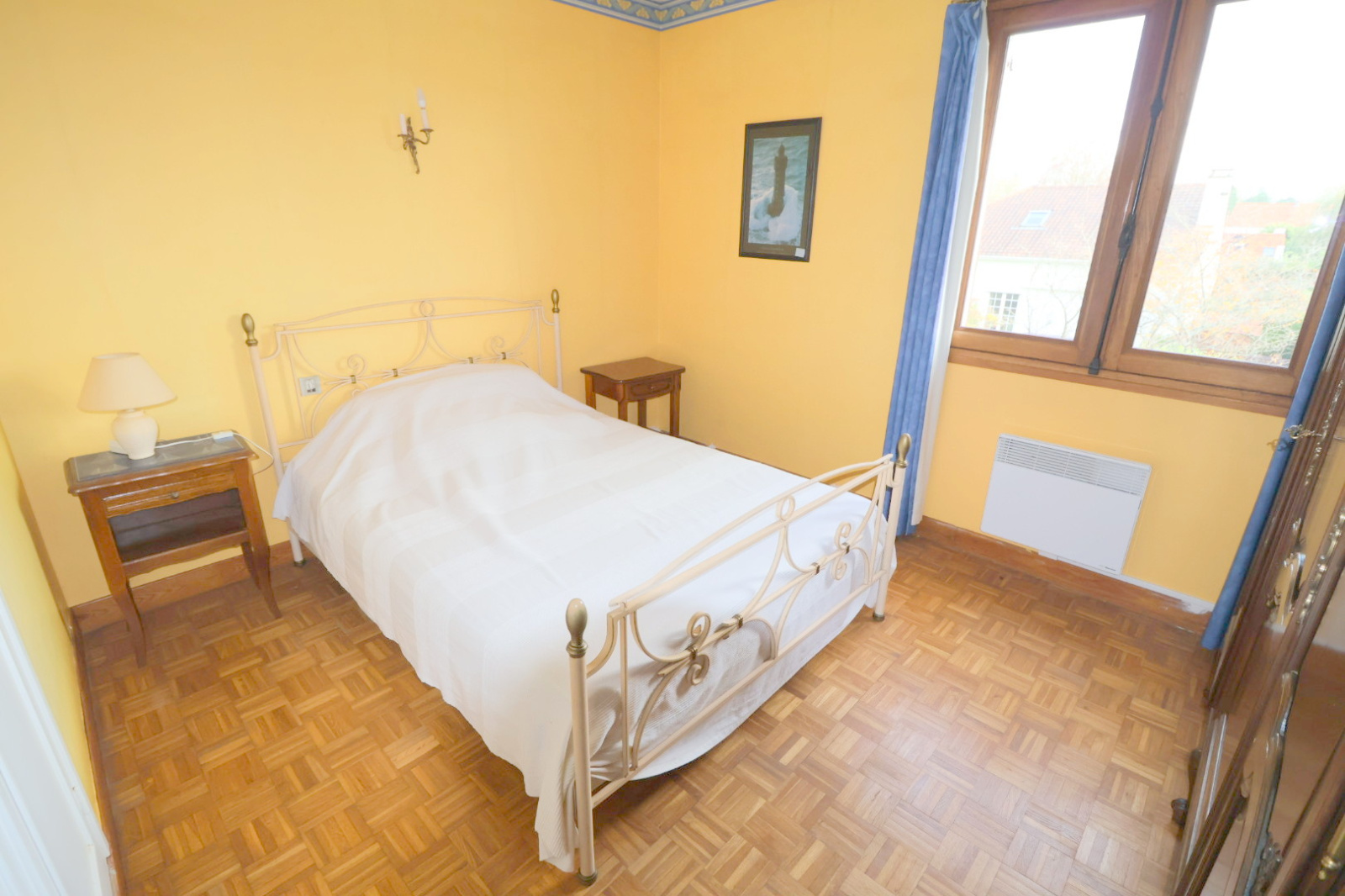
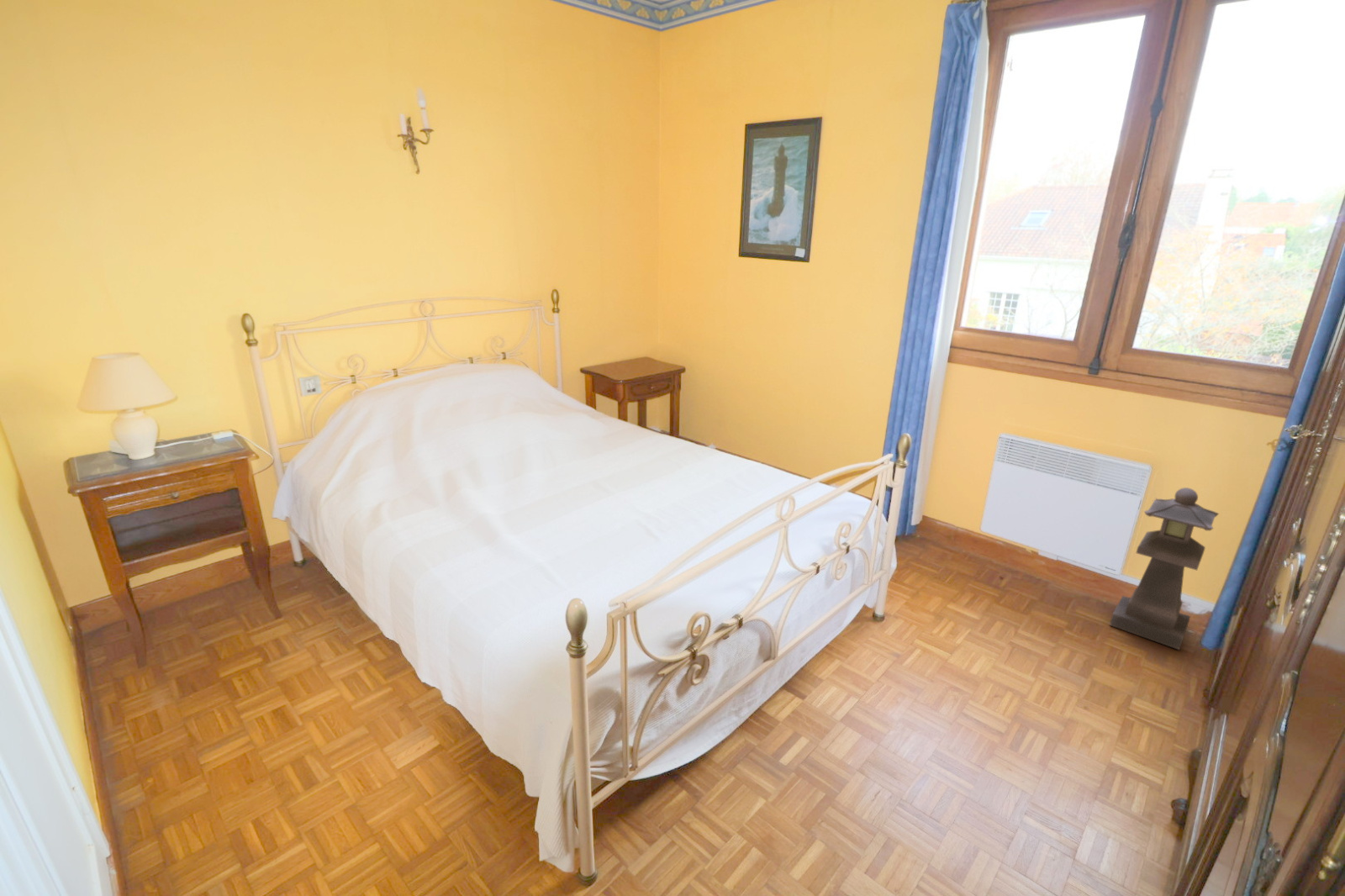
+ lantern (1168, 559)
